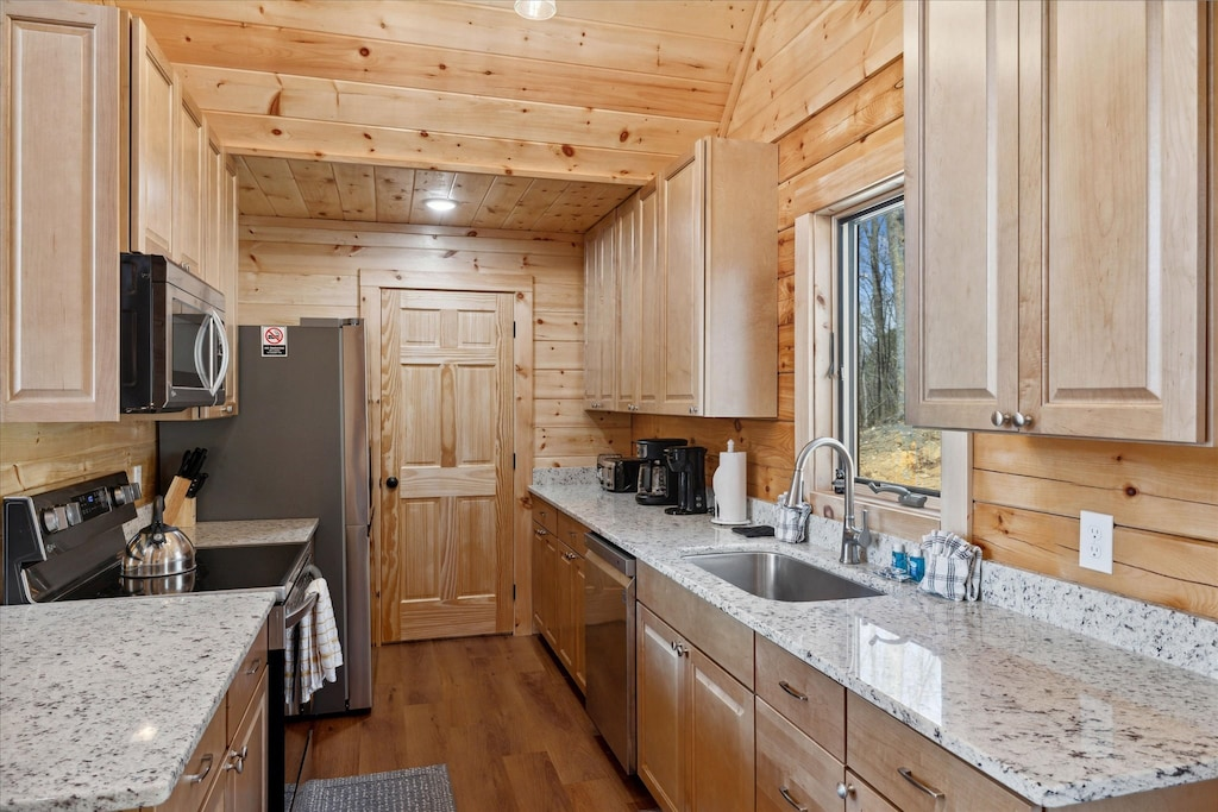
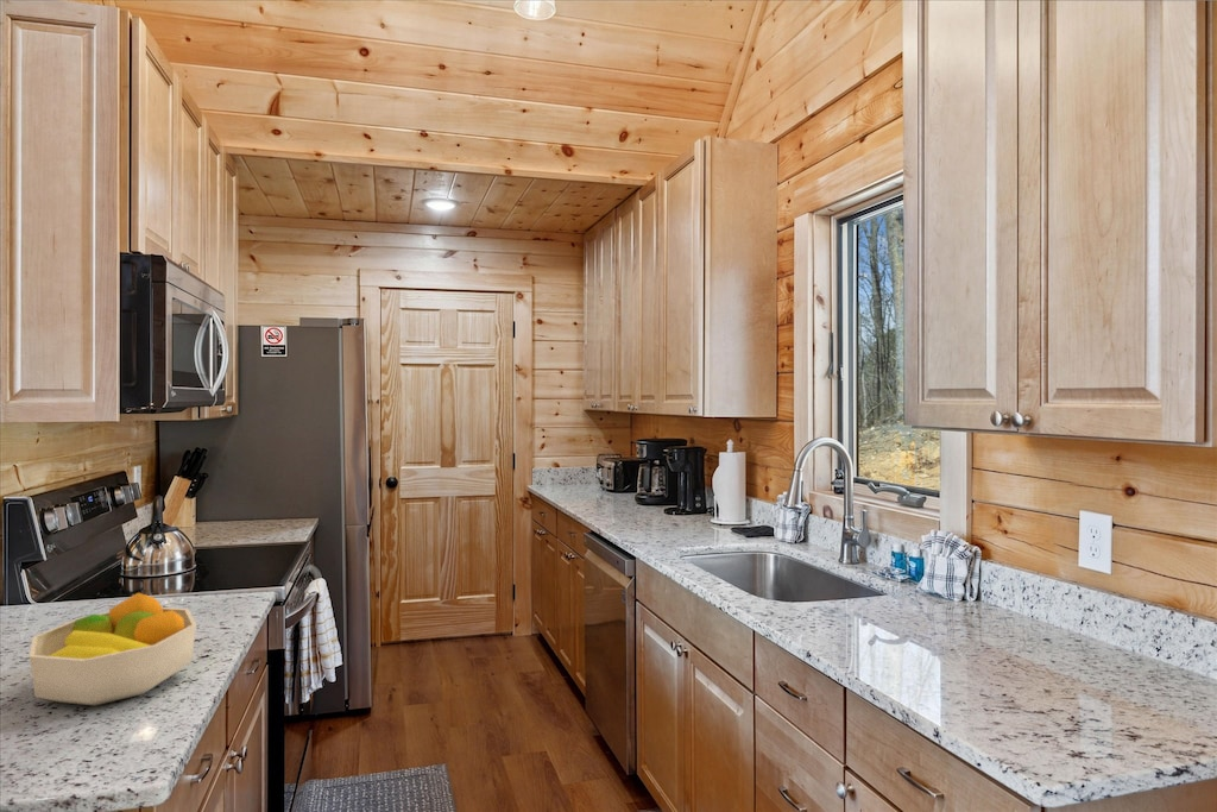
+ fruit bowl (116, 643)
